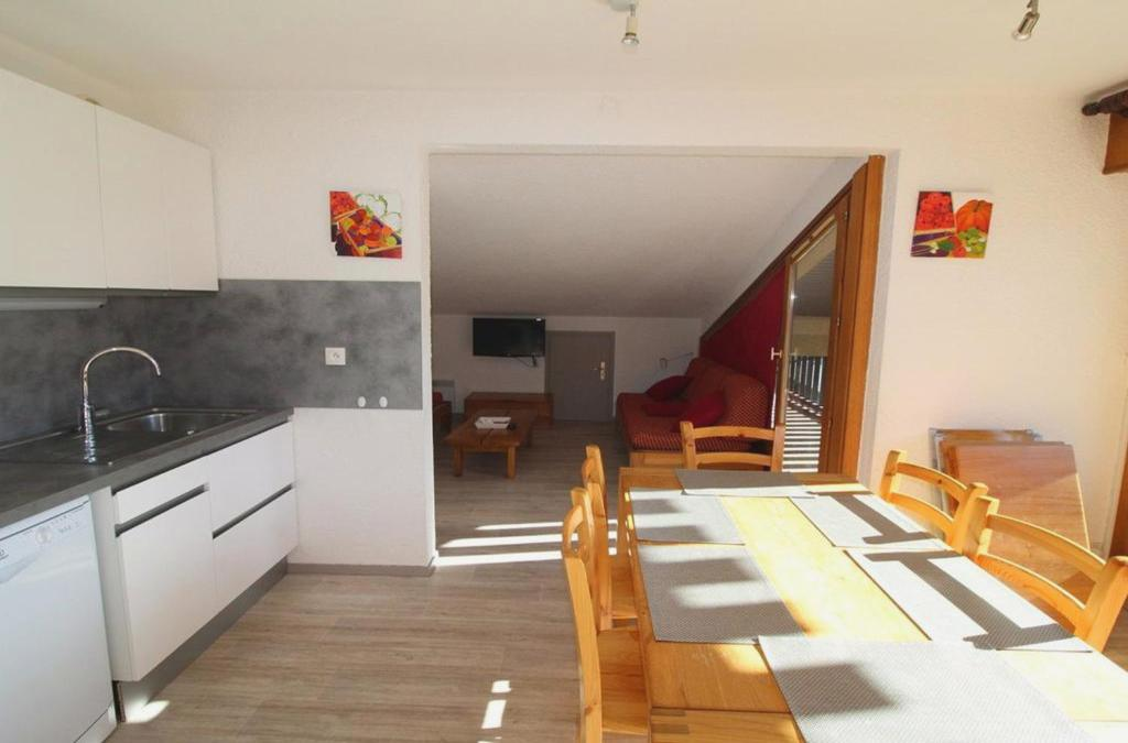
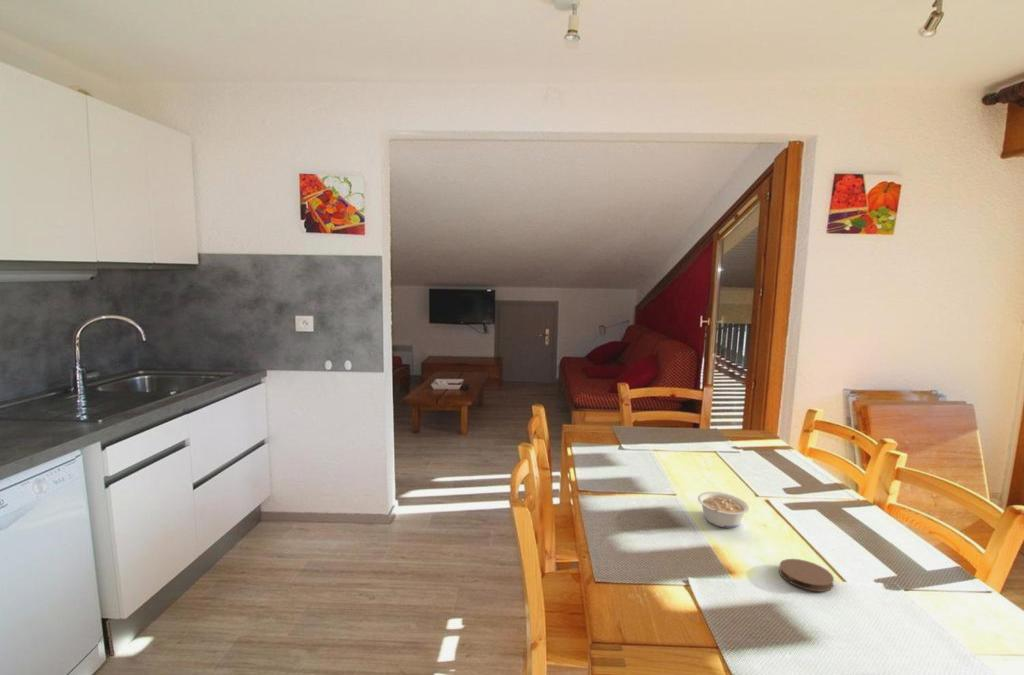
+ legume (723, 510)
+ coaster (805, 574)
